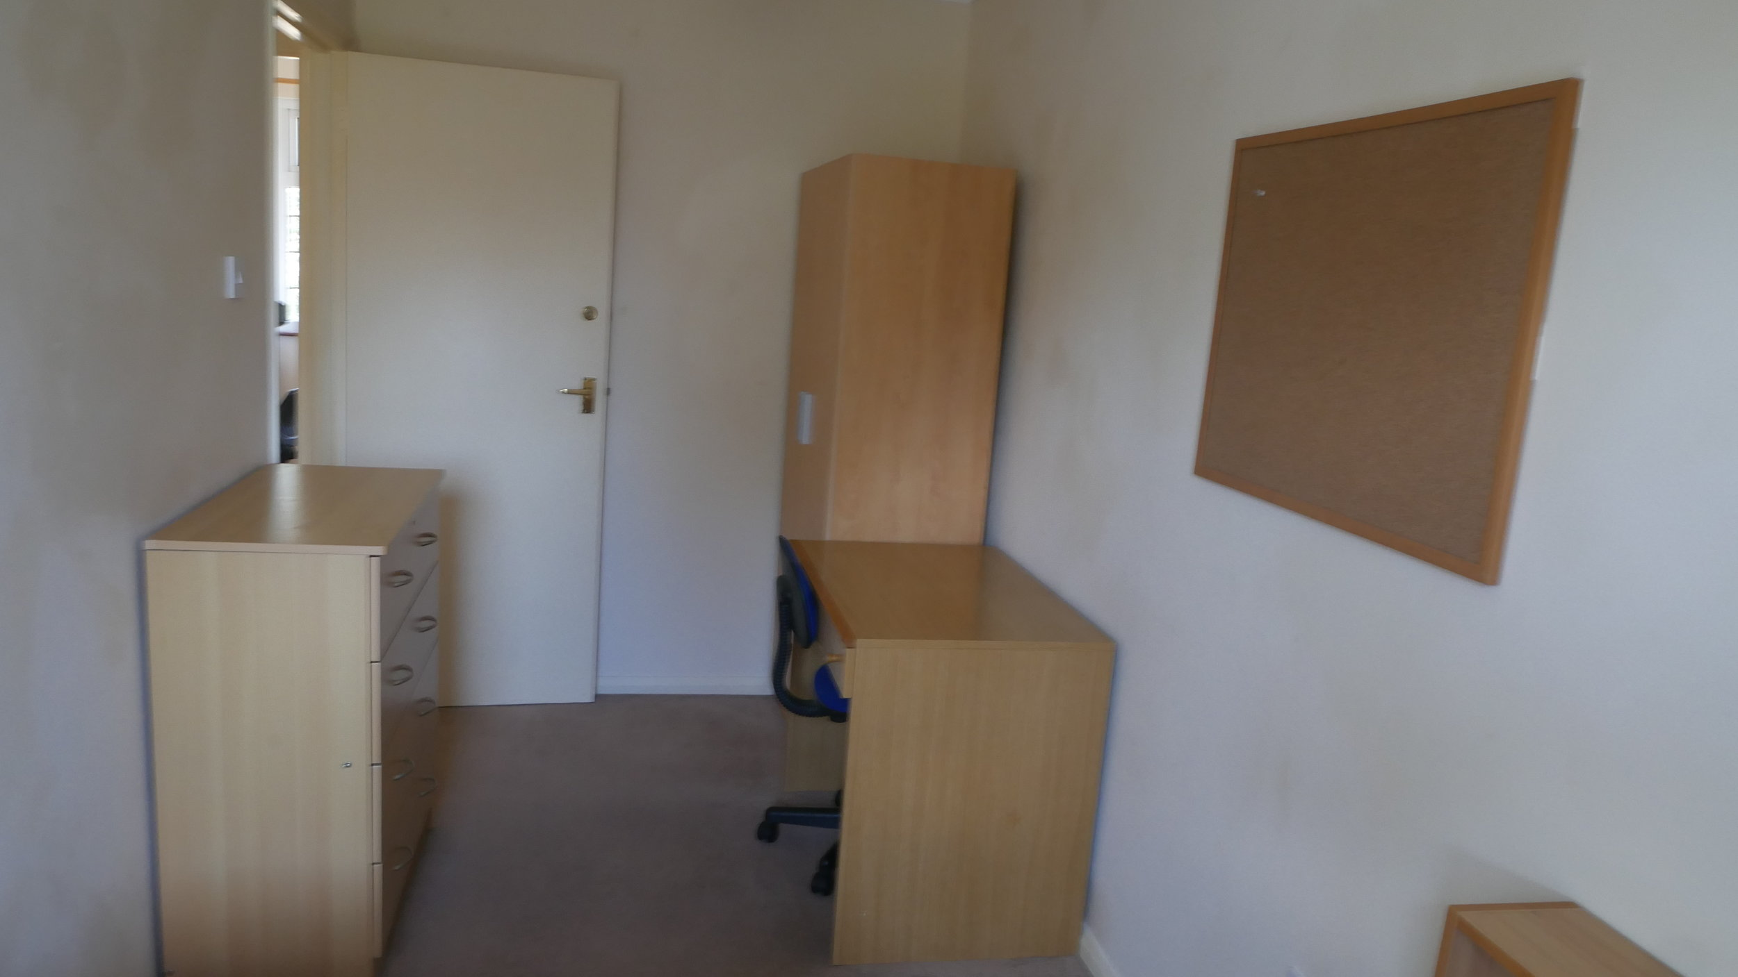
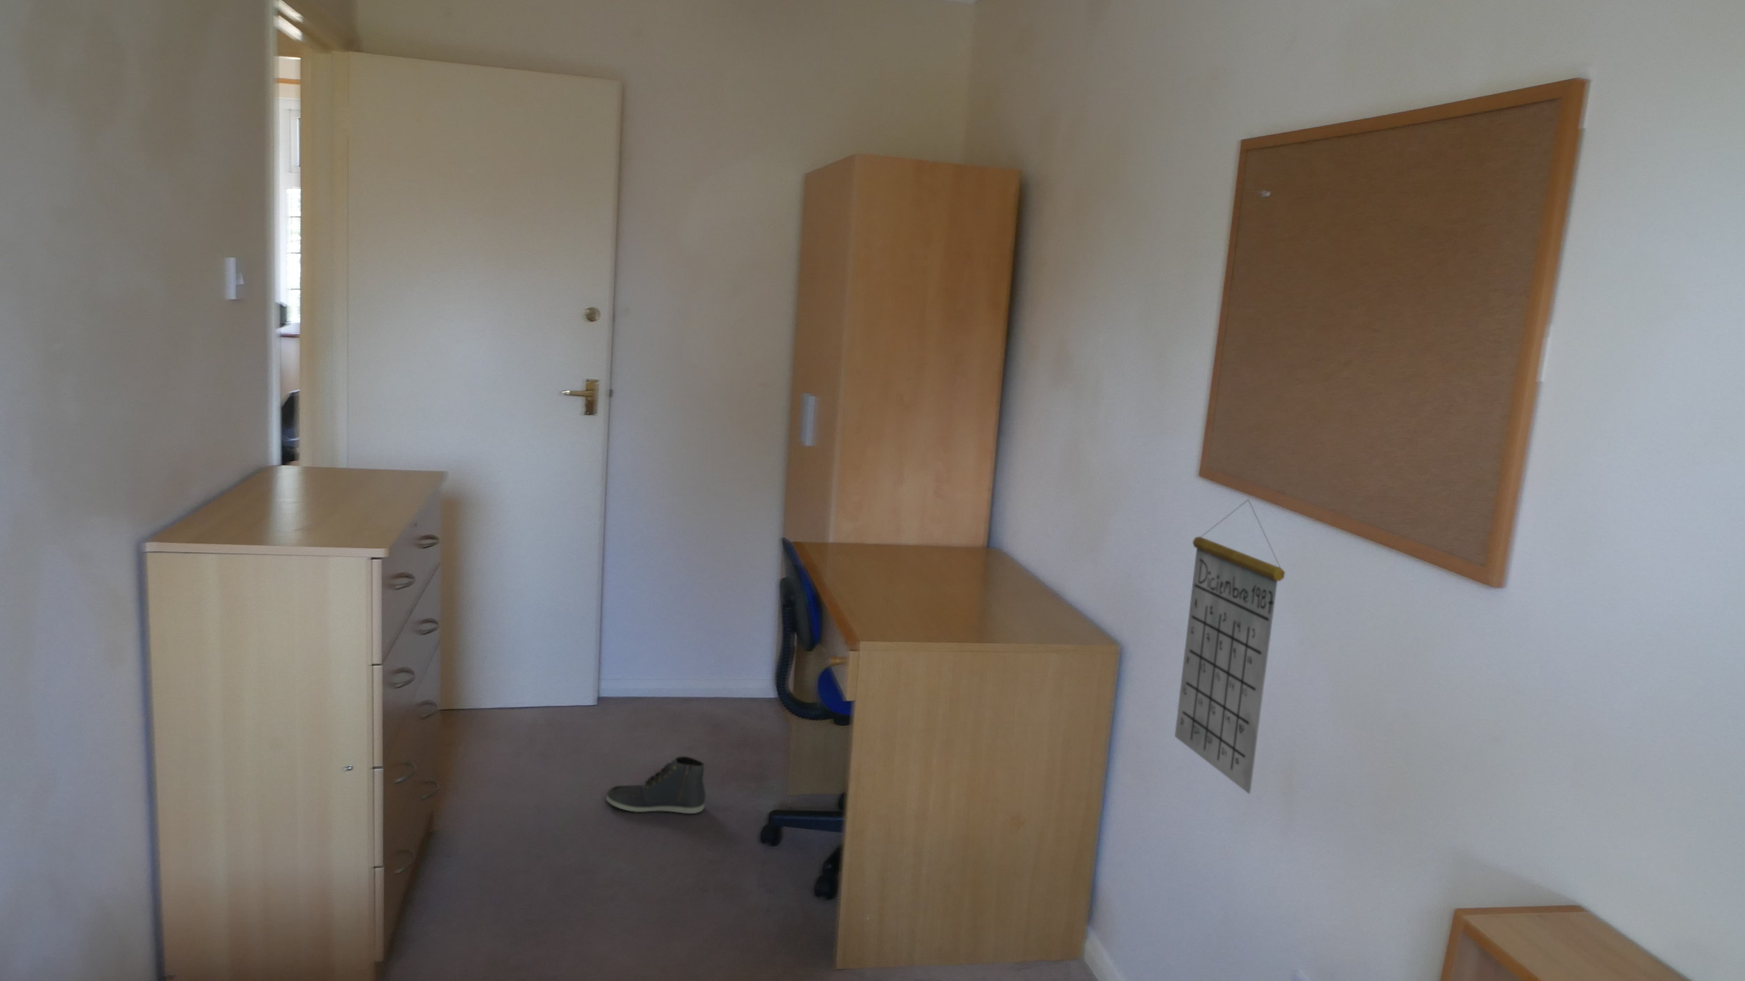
+ sneaker (657, 781)
+ calendar (1226, 634)
